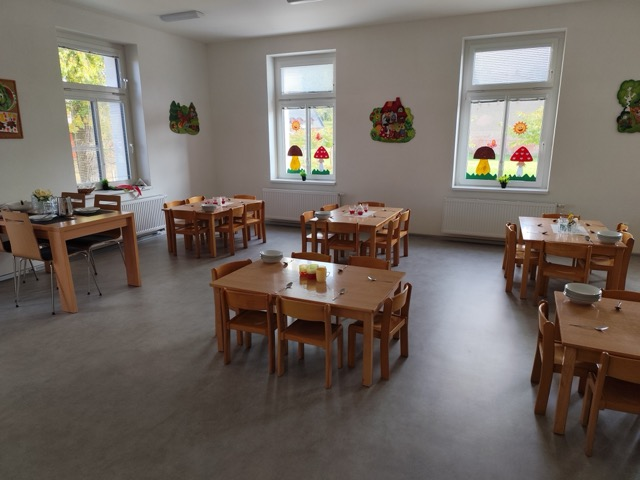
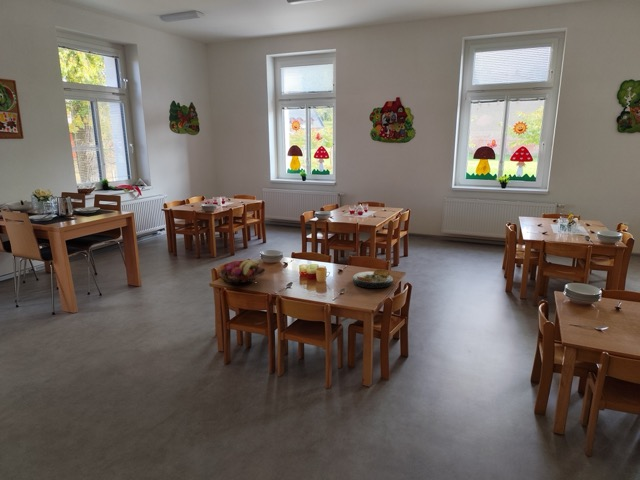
+ fruit basket (242, 270)
+ plate (372, 277)
